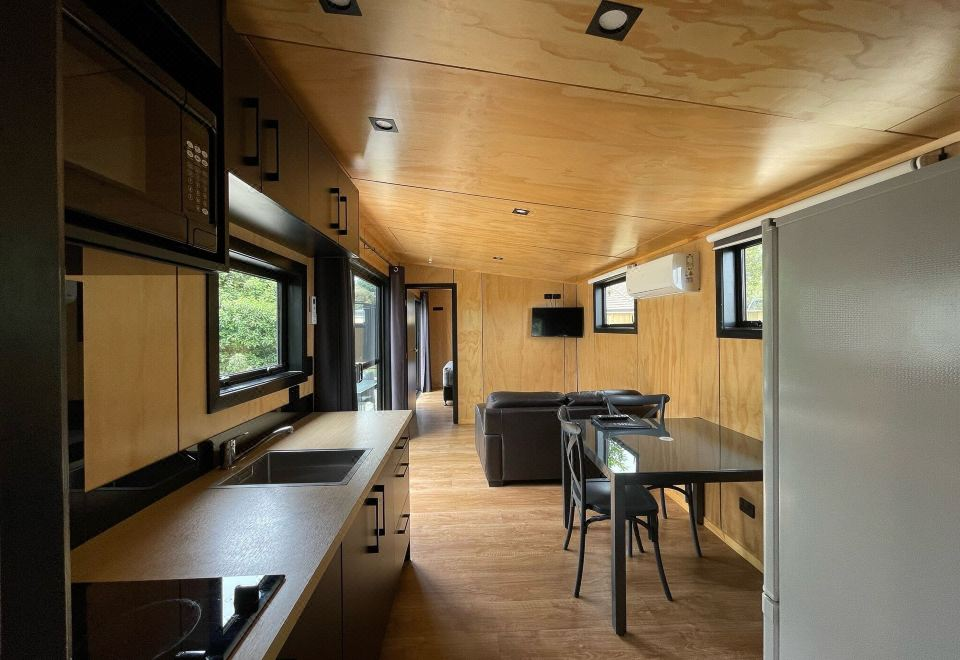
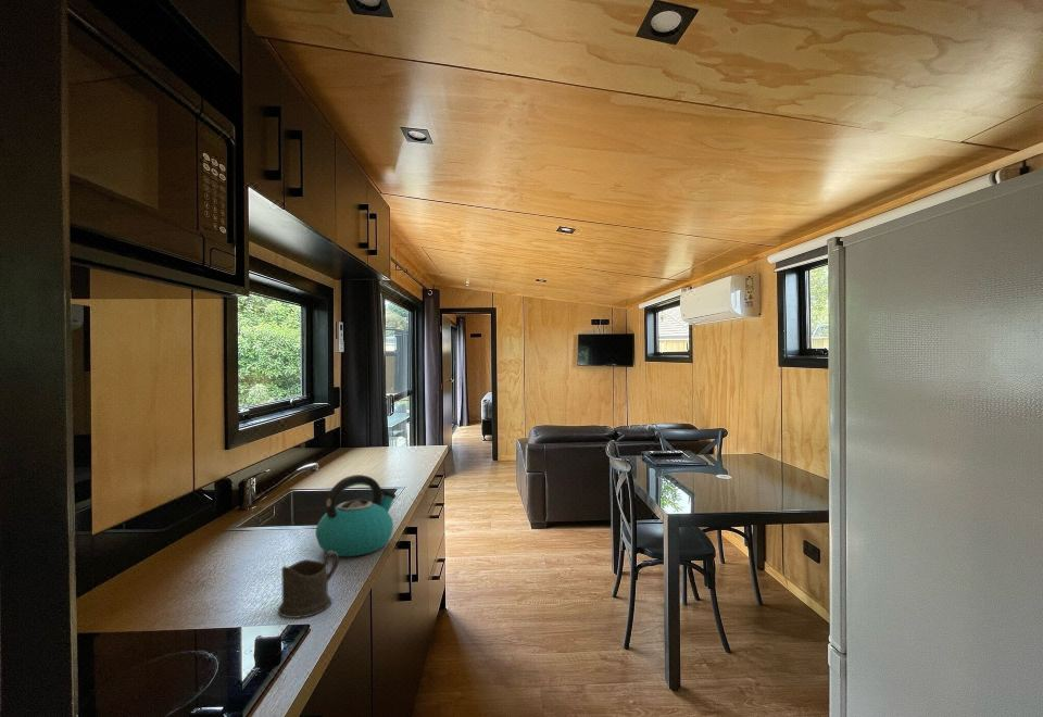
+ cup (311, 580)
+ kettle (360, 510)
